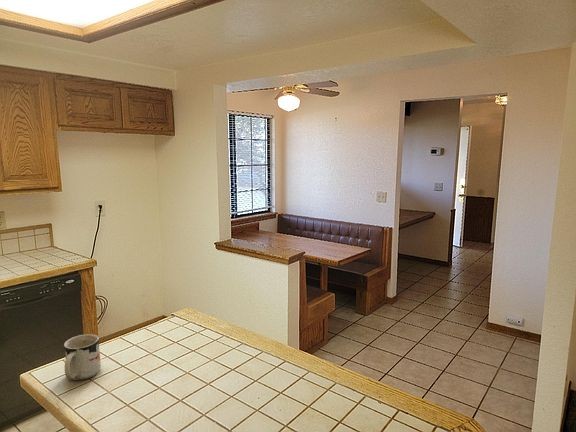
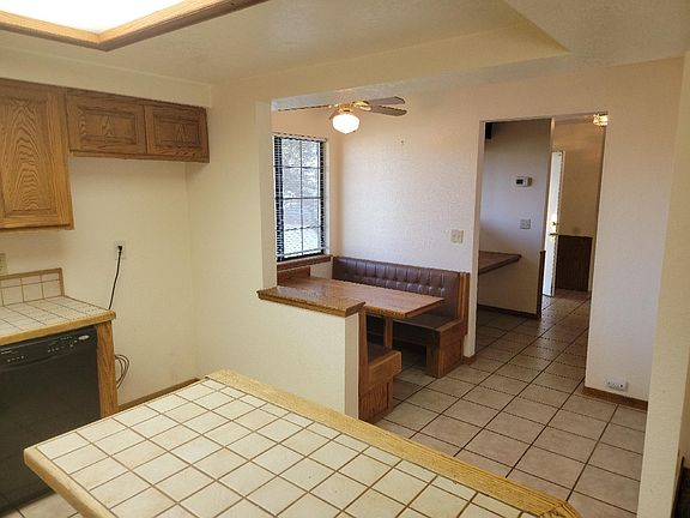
- mug (79, 359)
